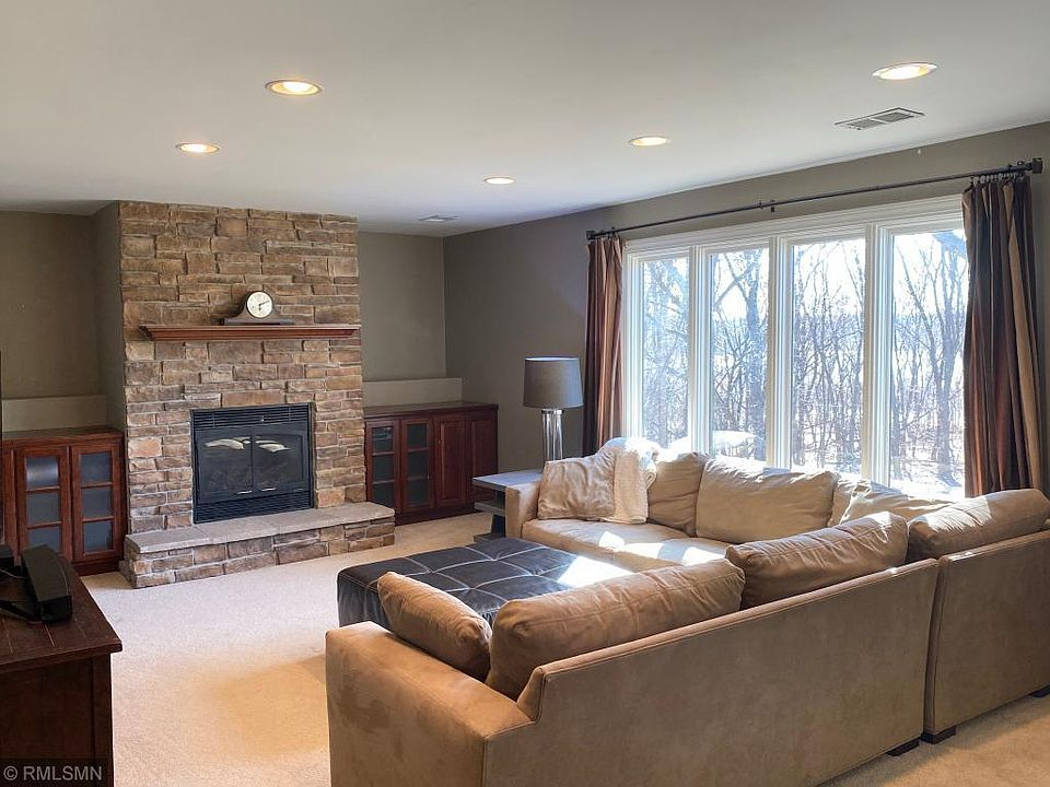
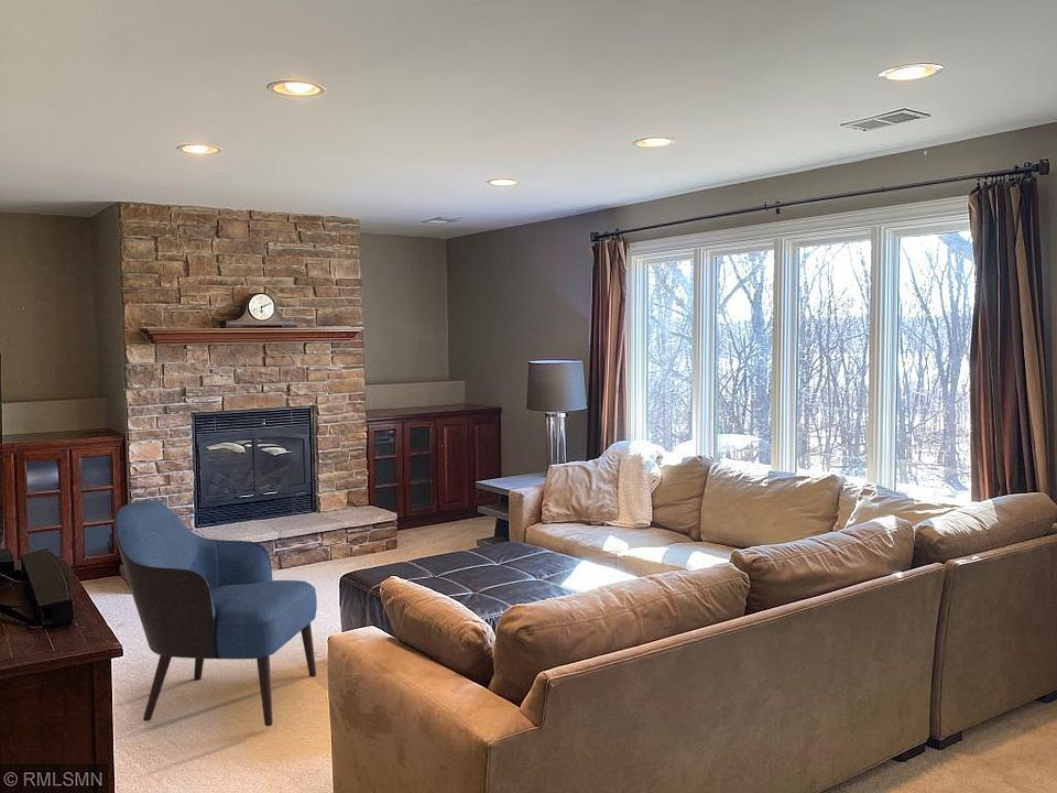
+ armchair (215, 600)
